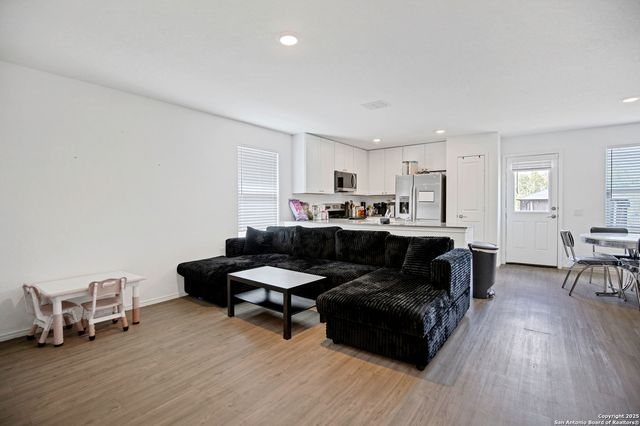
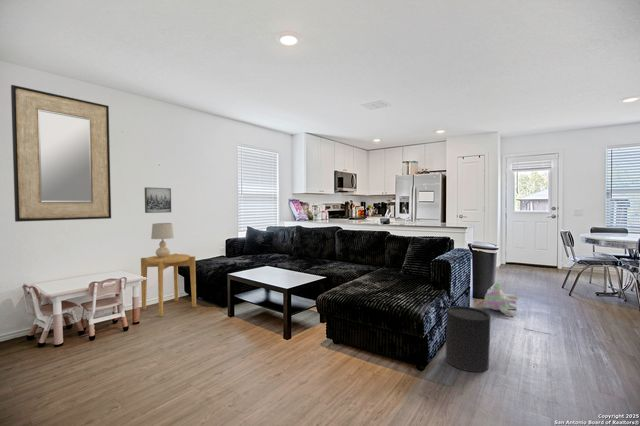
+ trash can (467, 337)
+ table lamp (162, 240)
+ home mirror (66, 158)
+ plush toy (500, 297)
+ side table (174, 282)
+ wall art (158, 200)
